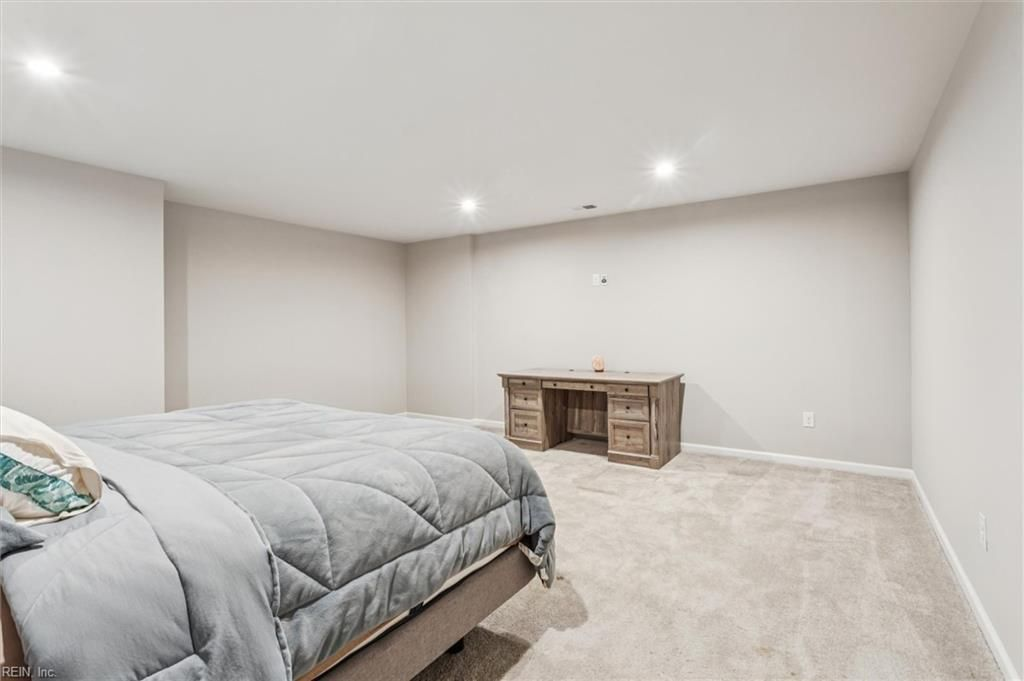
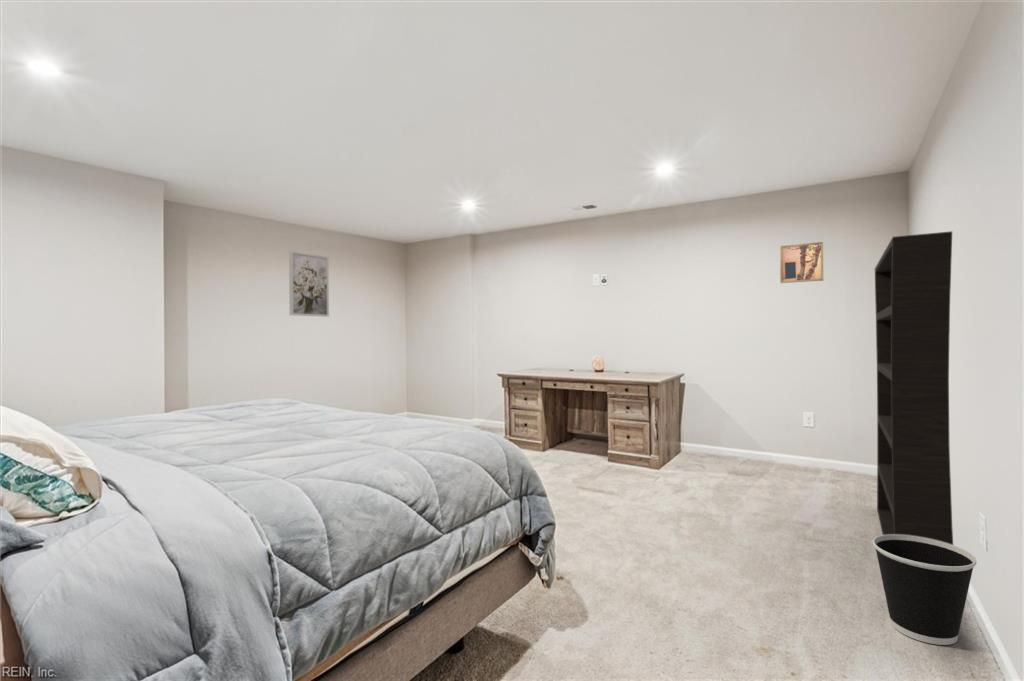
+ wastebasket (922, 589)
+ shelving unit (906, 401)
+ wall art (801, 263)
+ wall art (309, 284)
